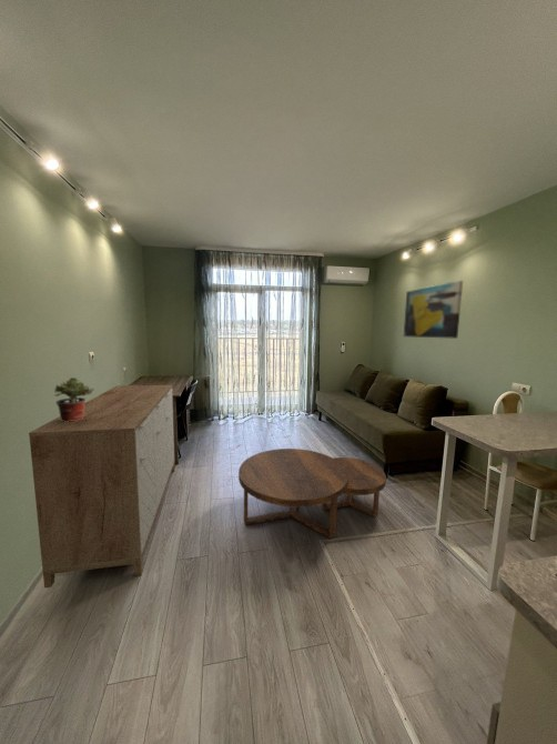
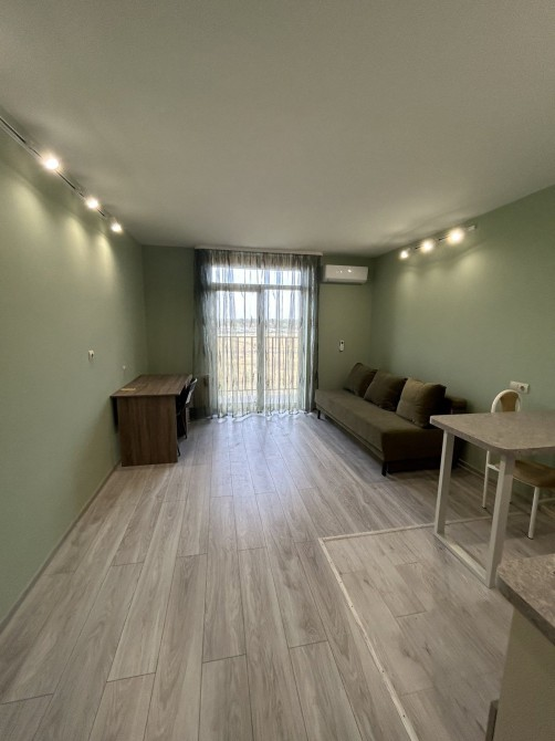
- potted plant (74, 398)
- wall art (428, 312)
- sideboard (128, 458)
- coffee table (314, 489)
